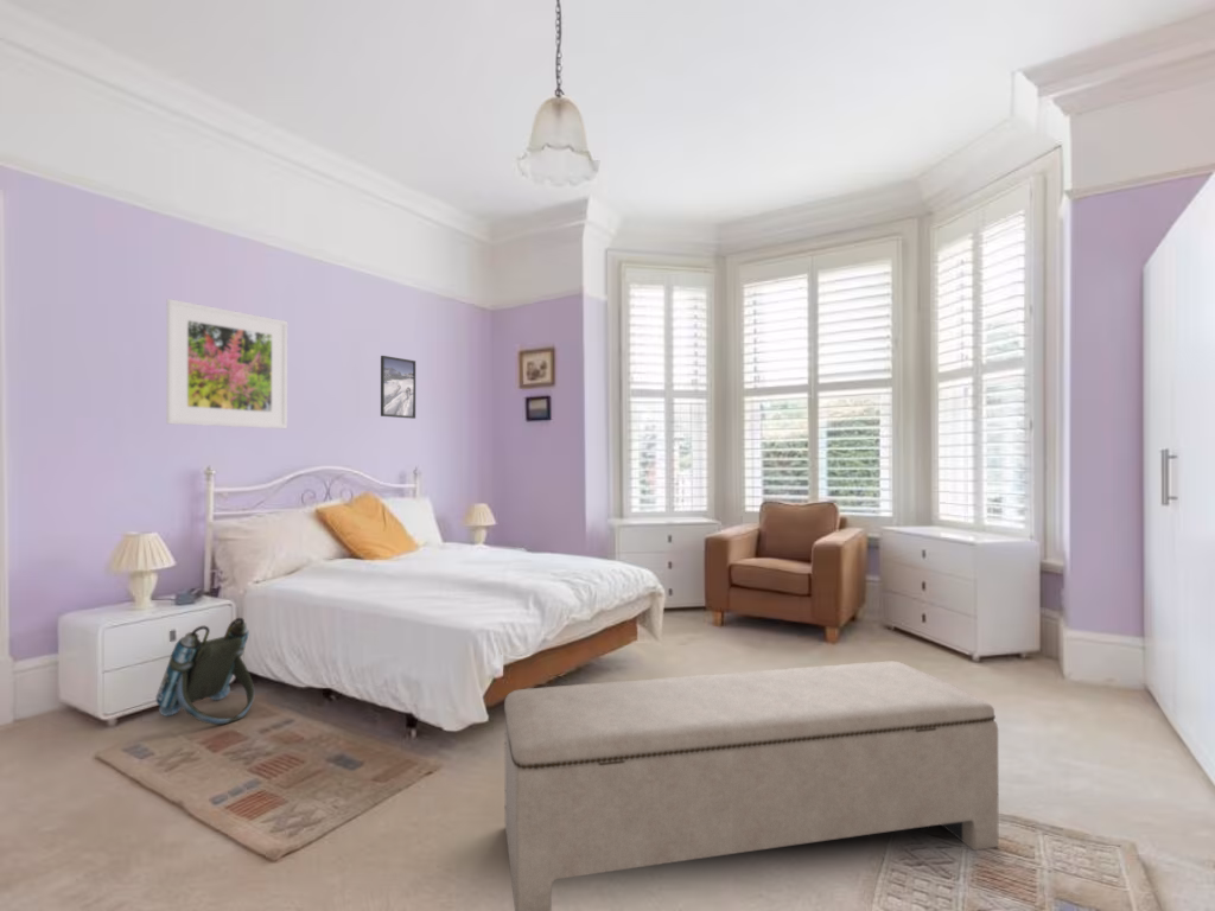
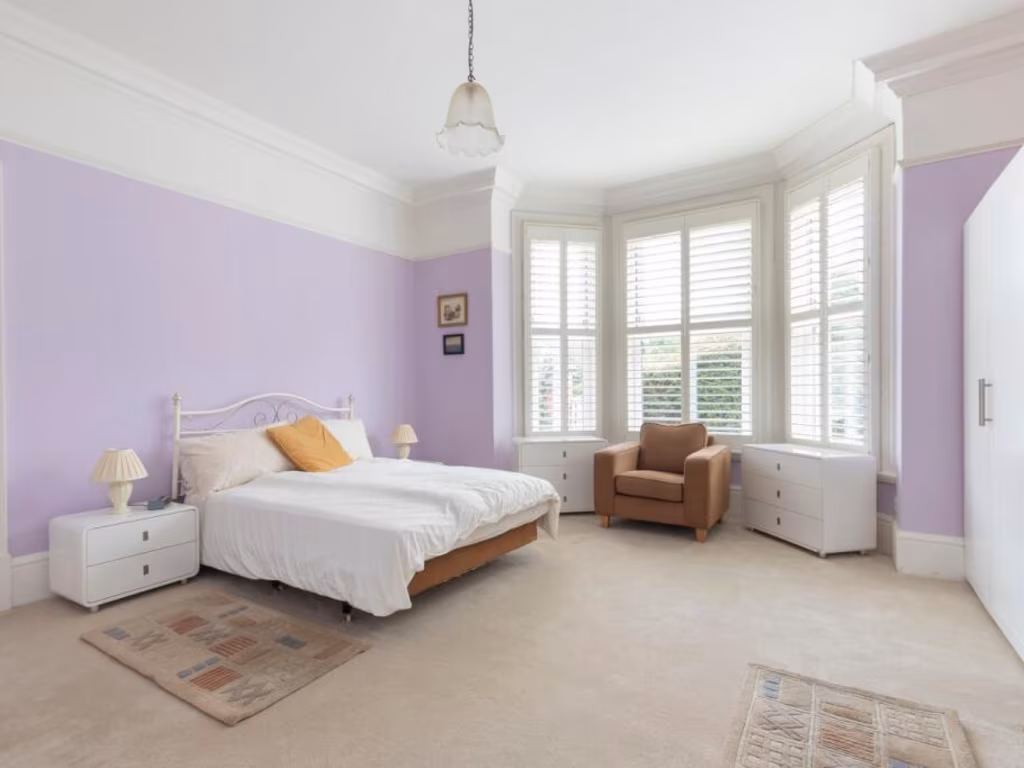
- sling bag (210, 665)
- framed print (231, 368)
- bench (744, 764)
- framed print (397, 387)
